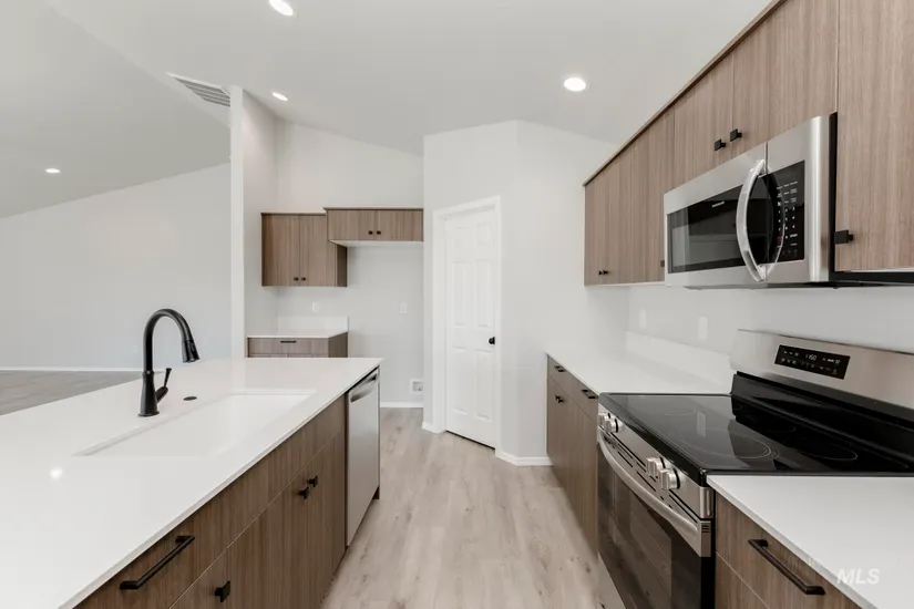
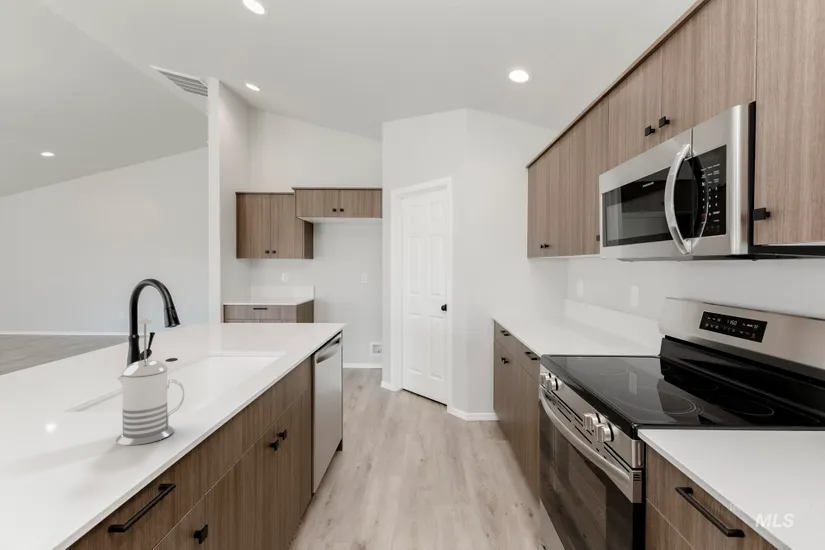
+ french press (151, 376)
